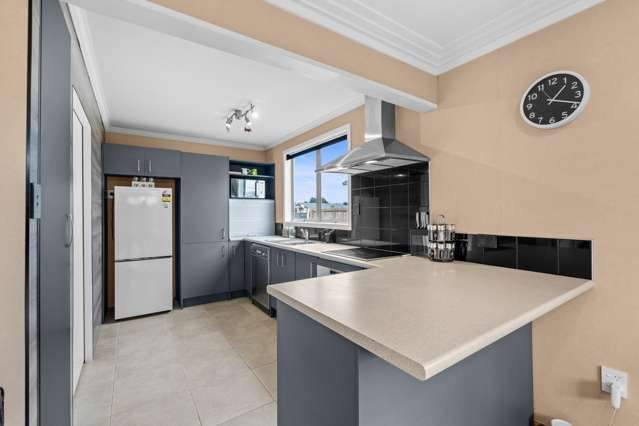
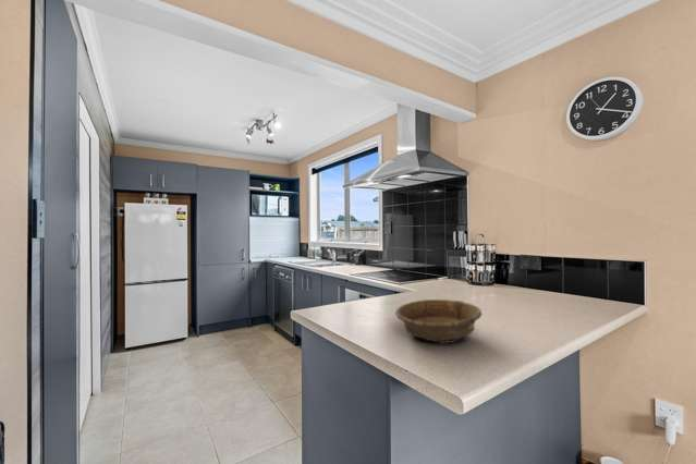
+ decorative bowl (437, 320)
